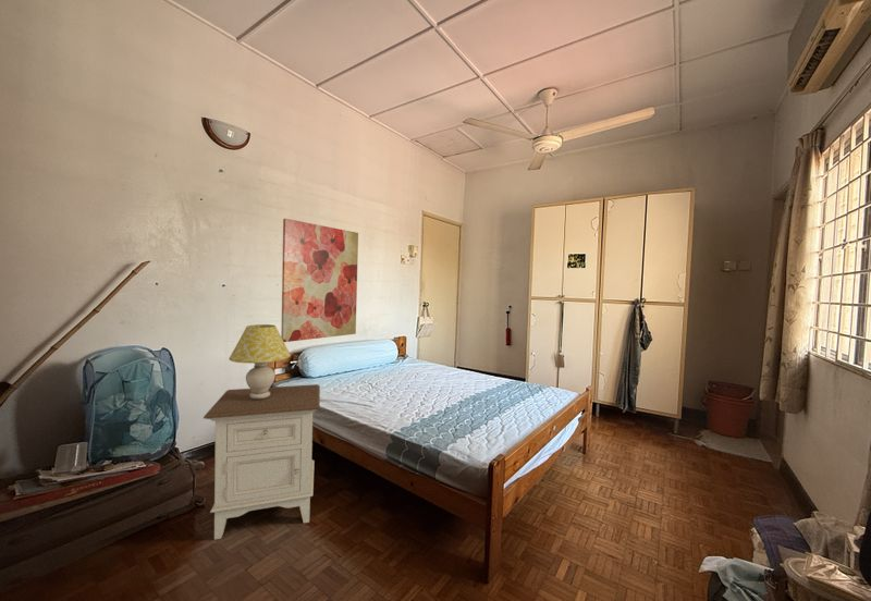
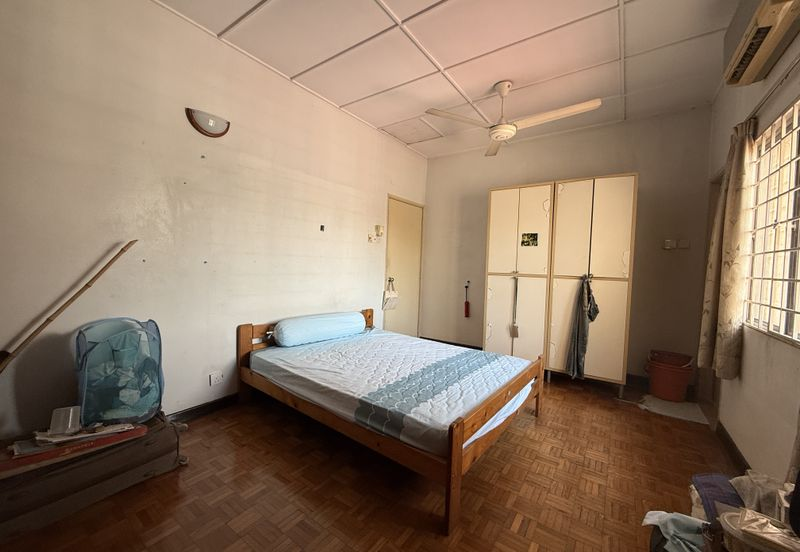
- wall art (322, 282)
- table lamp (260, 361)
- nightstand (269, 454)
